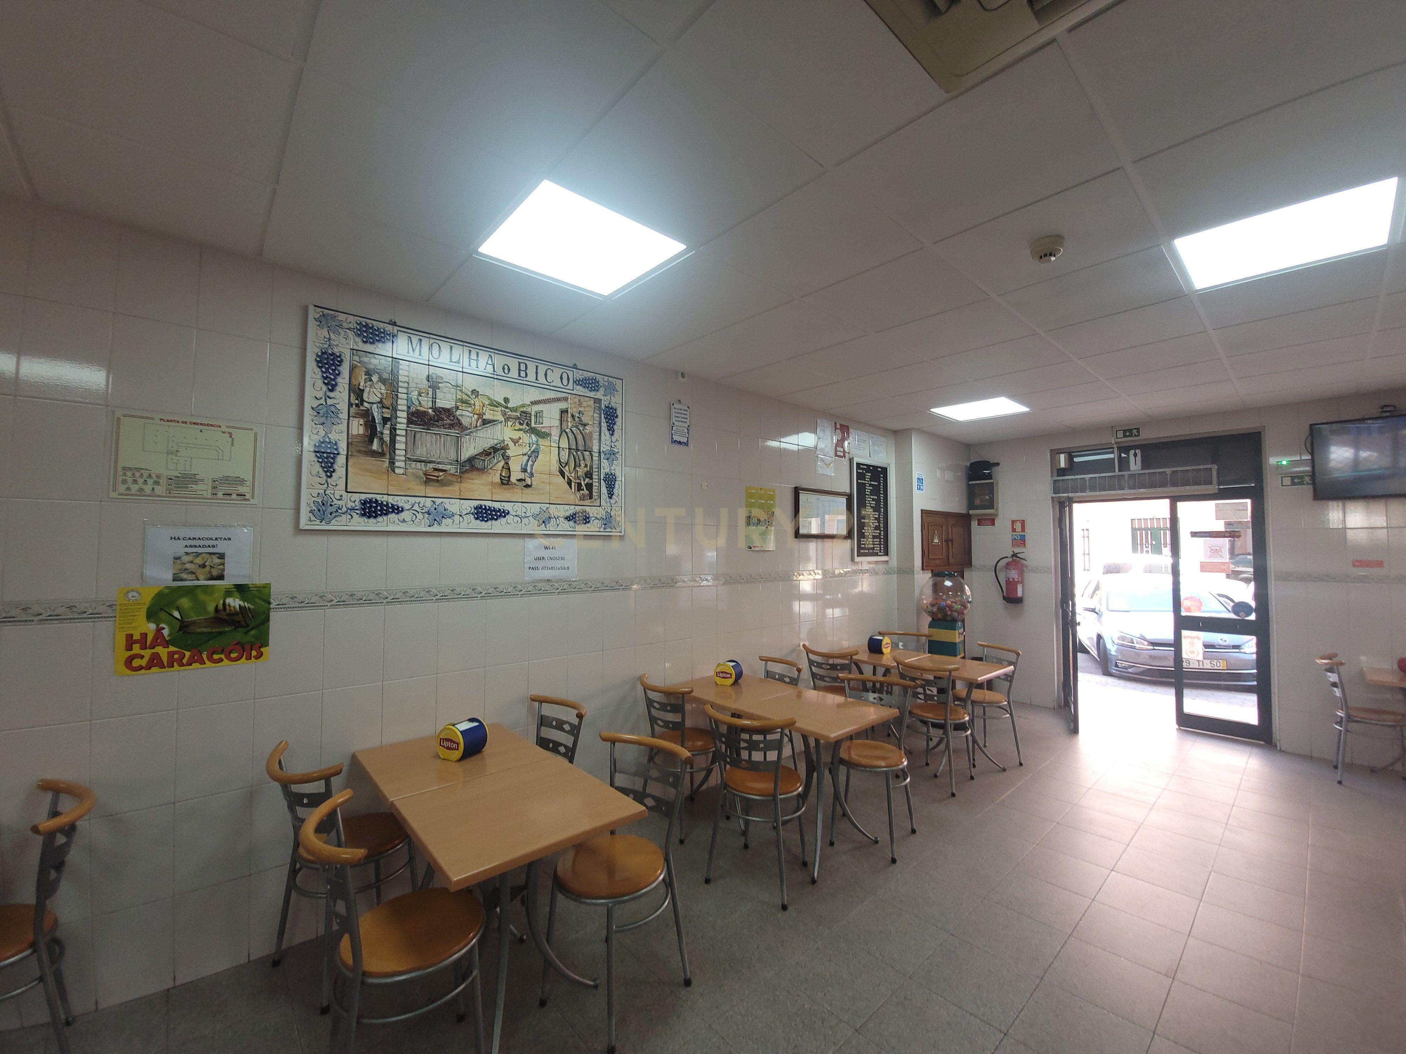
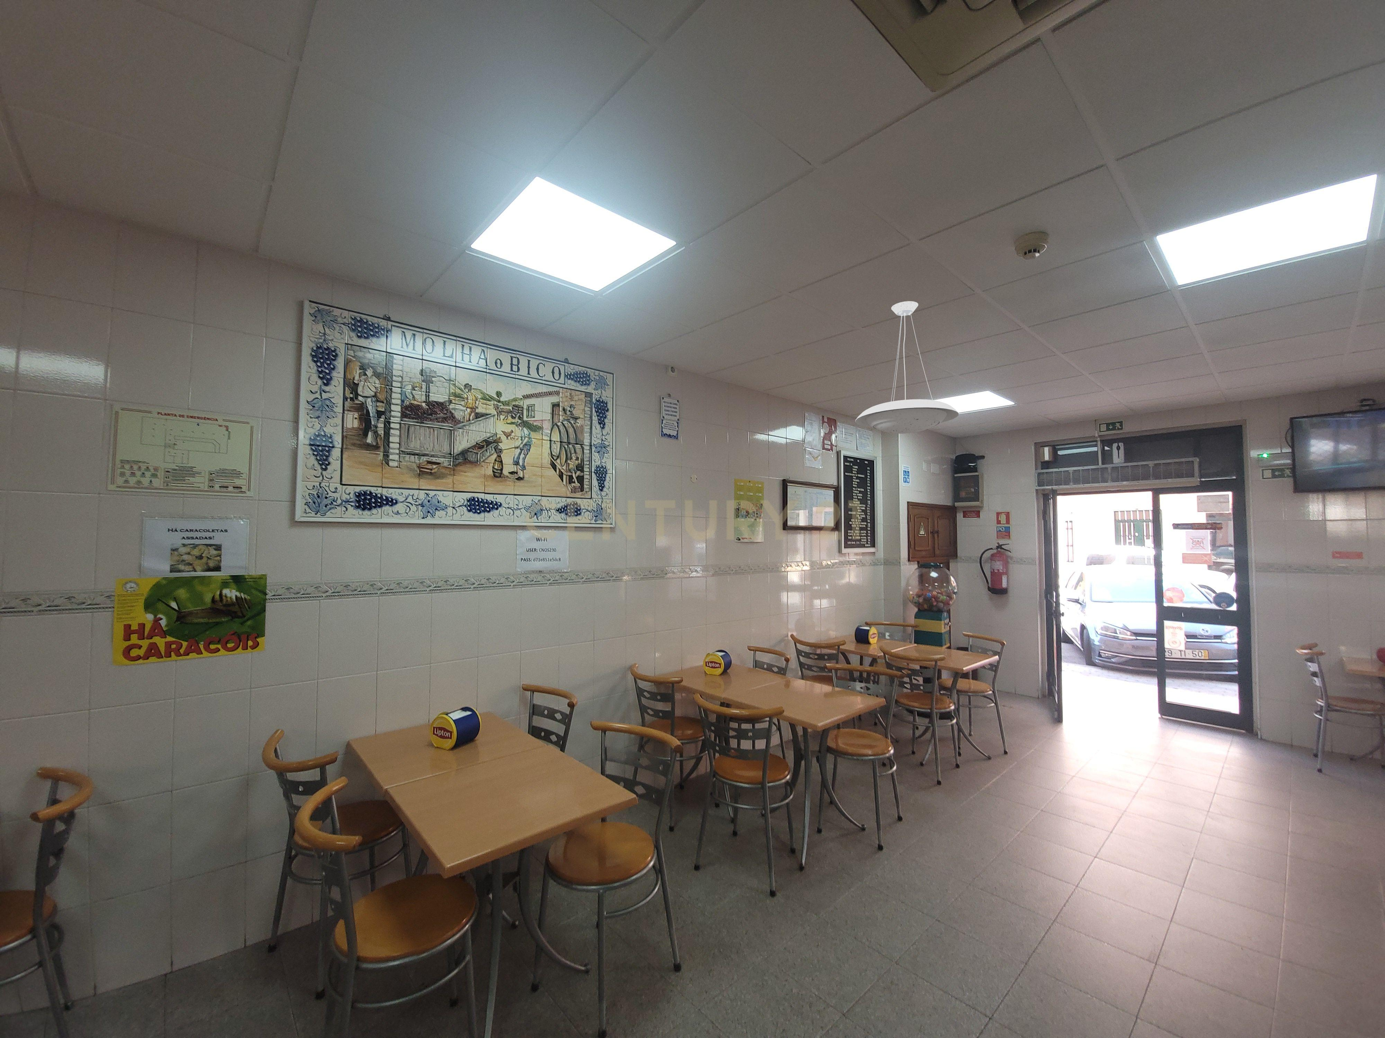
+ pendant lamp (905, 369)
